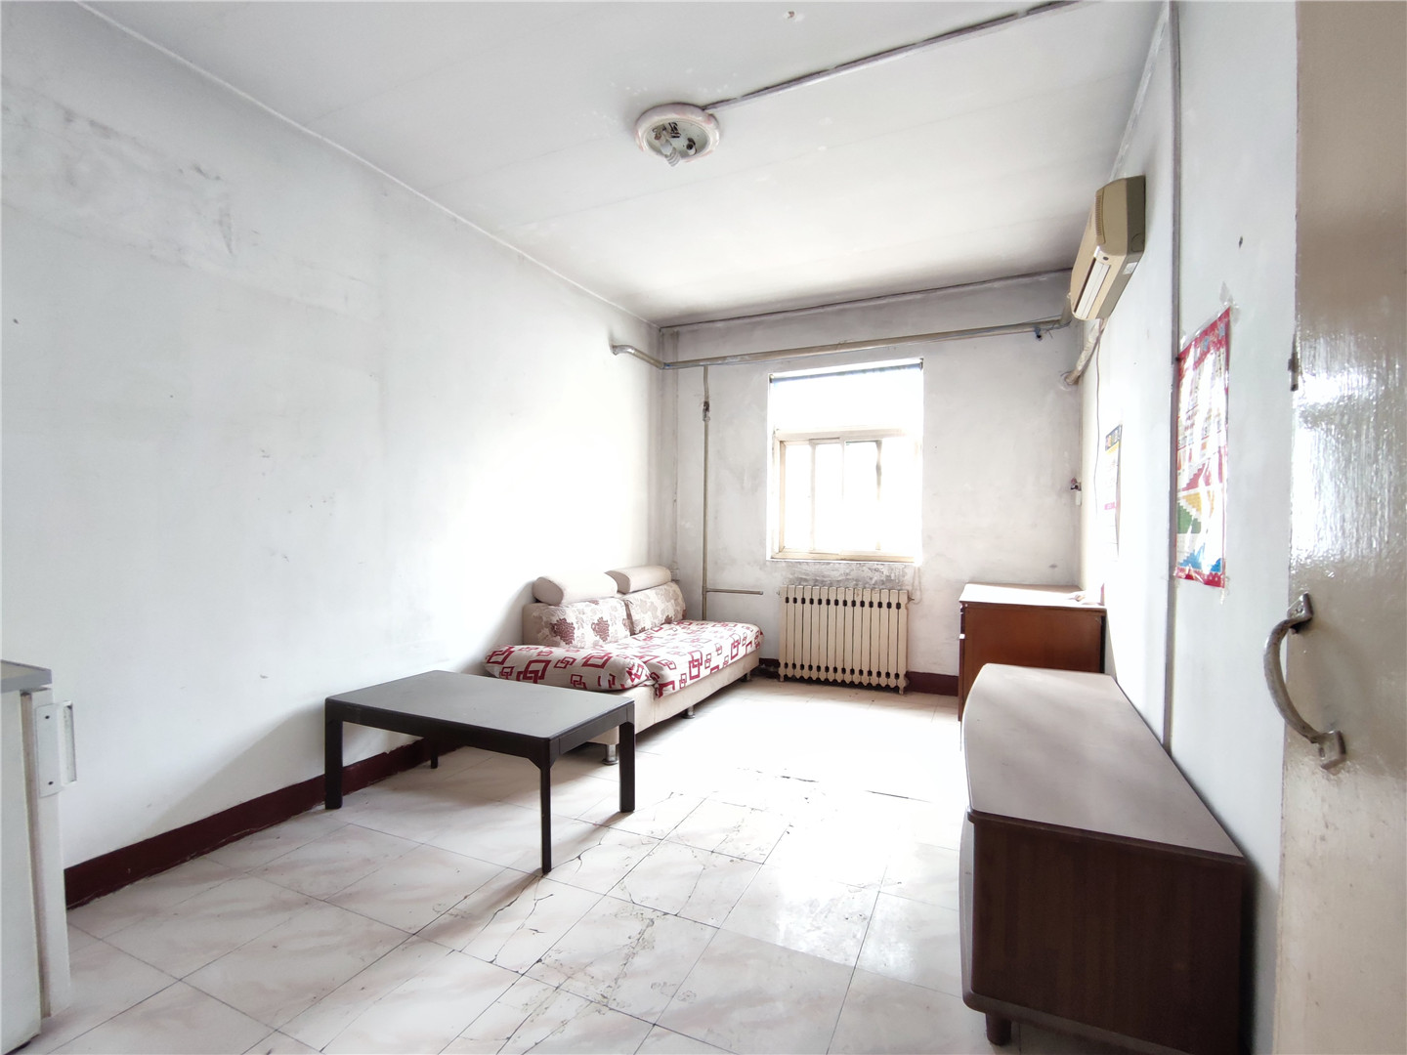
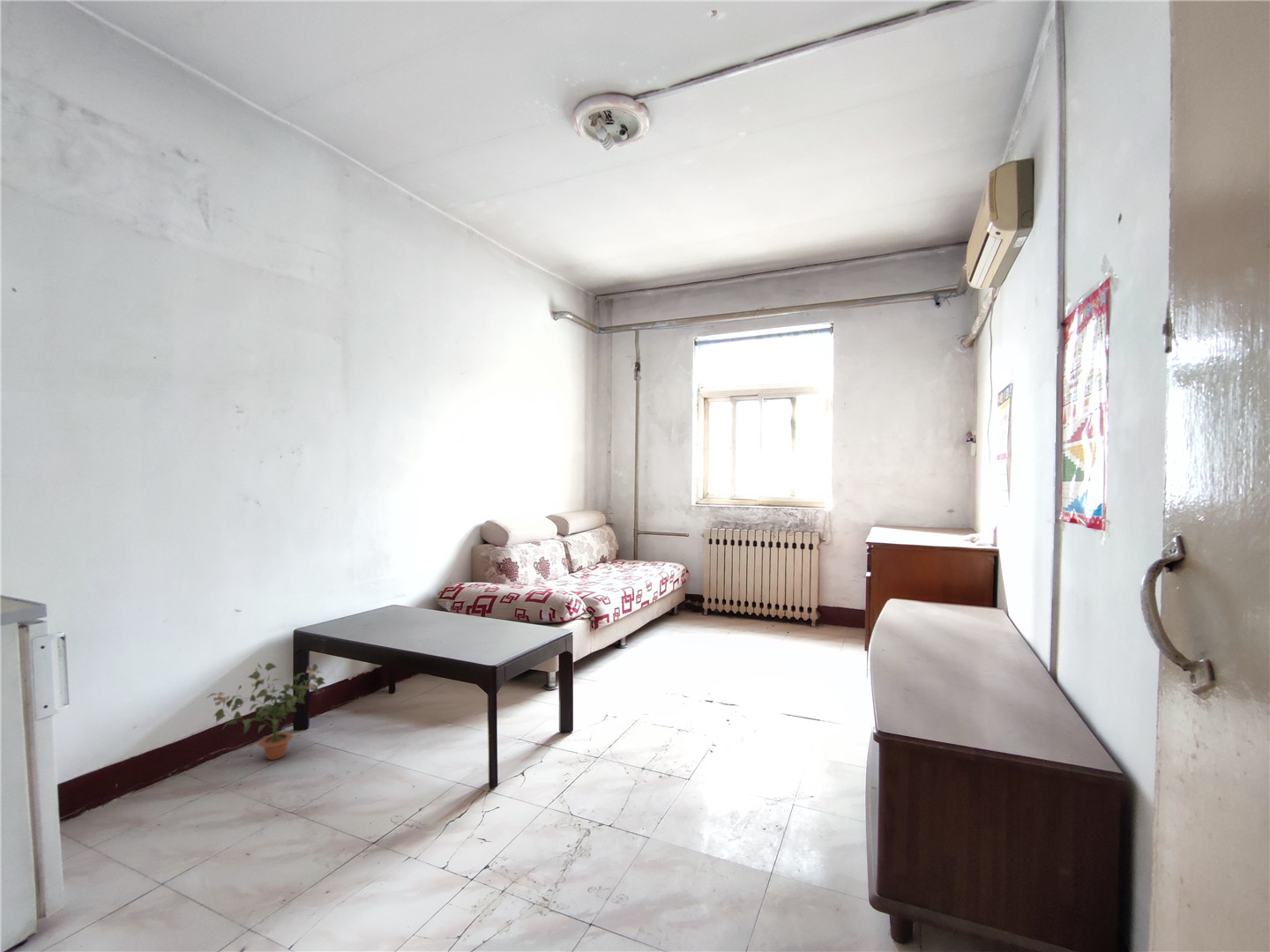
+ potted plant (273, 710)
